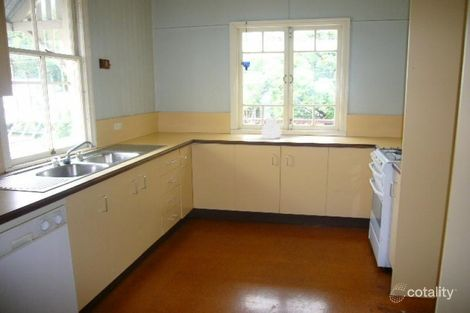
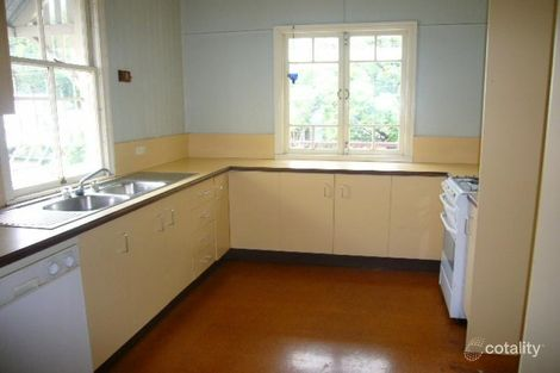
- kettle (271, 127)
